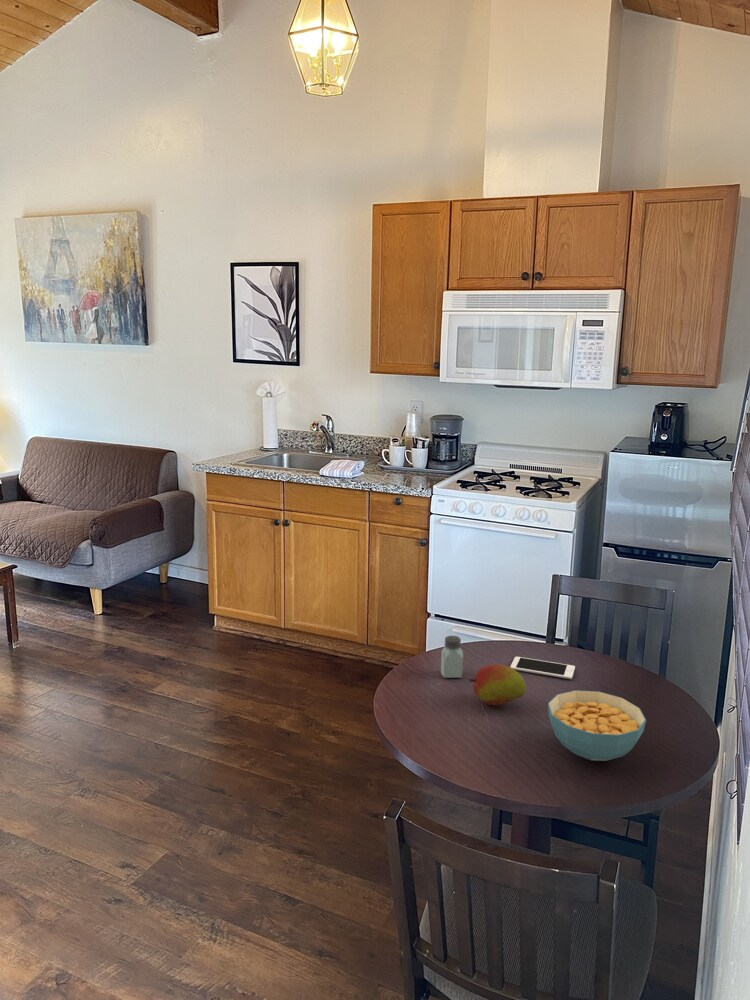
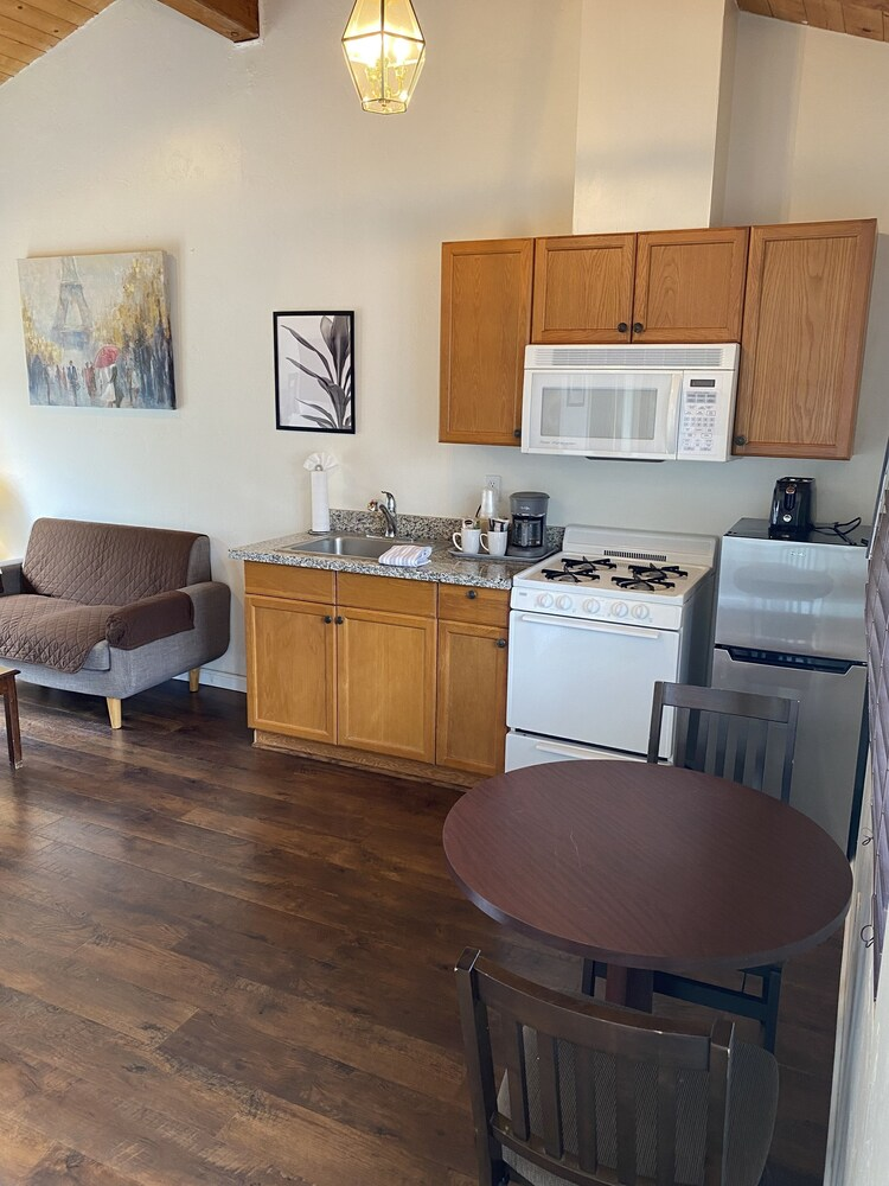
- saltshaker (452, 656)
- fruit (497, 684)
- cereal bowl (594, 732)
- cell phone (542, 667)
